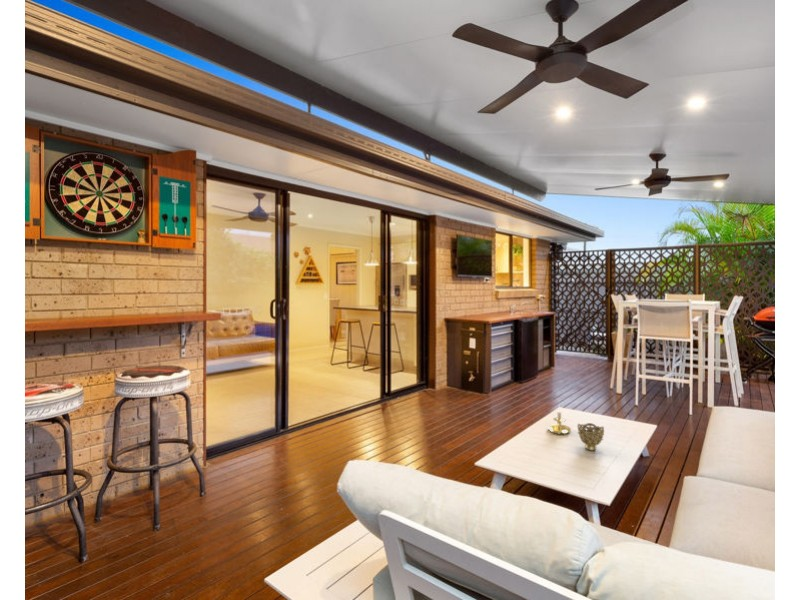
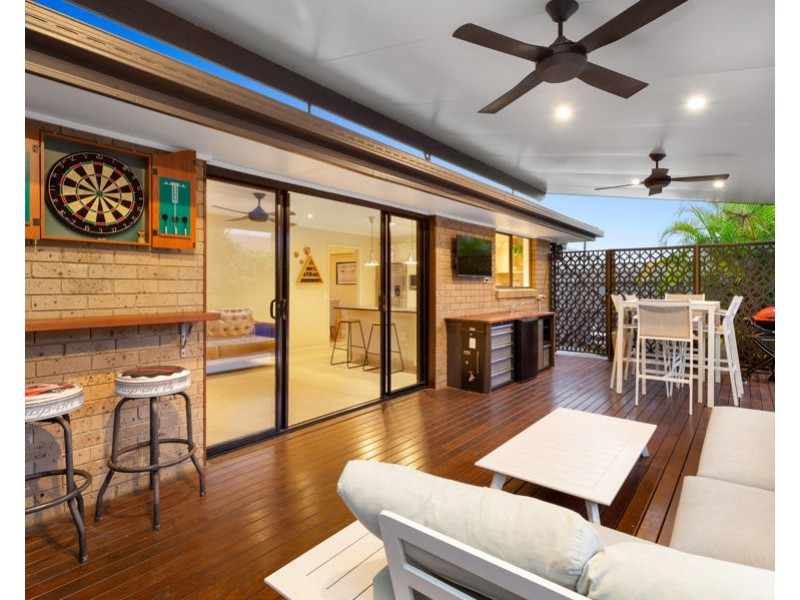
- candle holder (558, 418)
- decorative bowl (590, 437)
